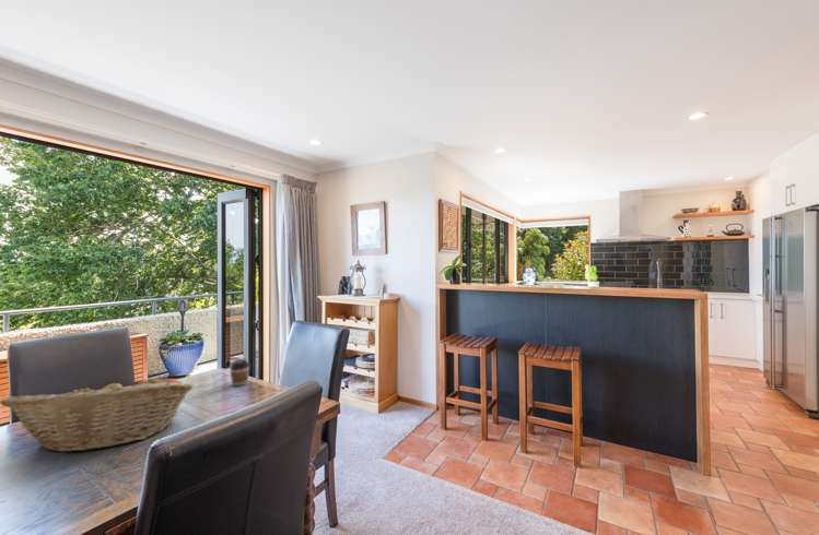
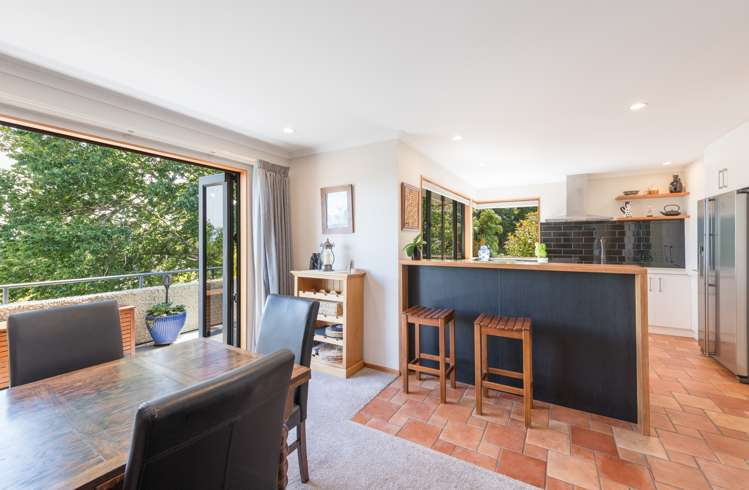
- fruit basket (108, 403)
- coffee cup (239, 371)
